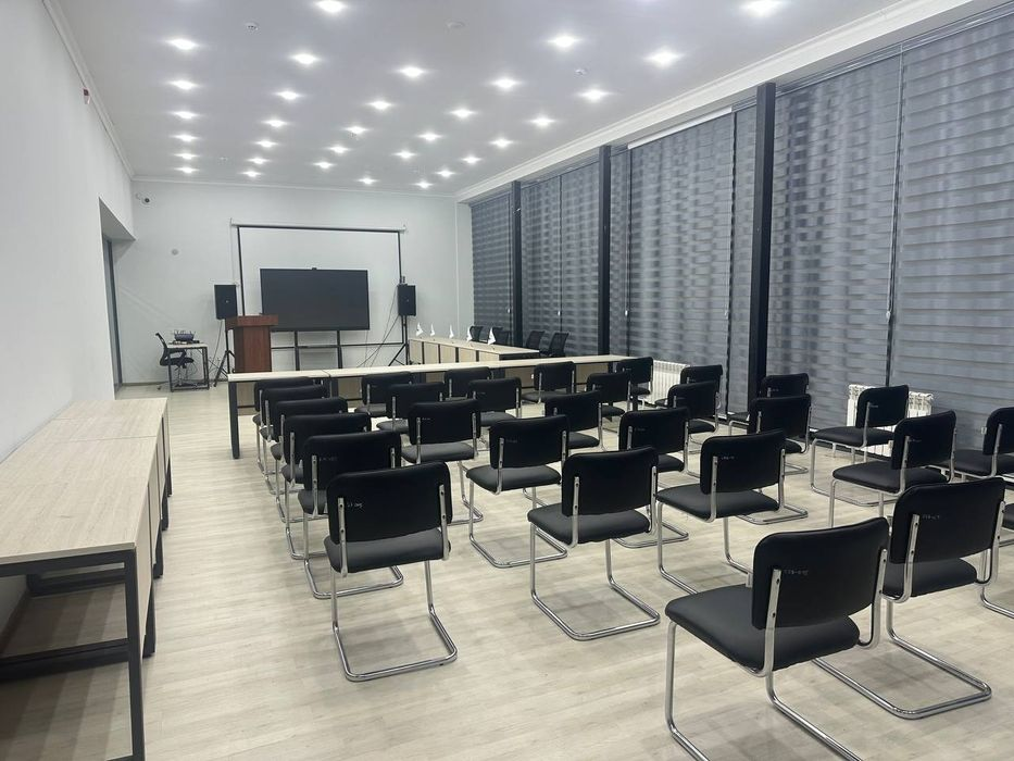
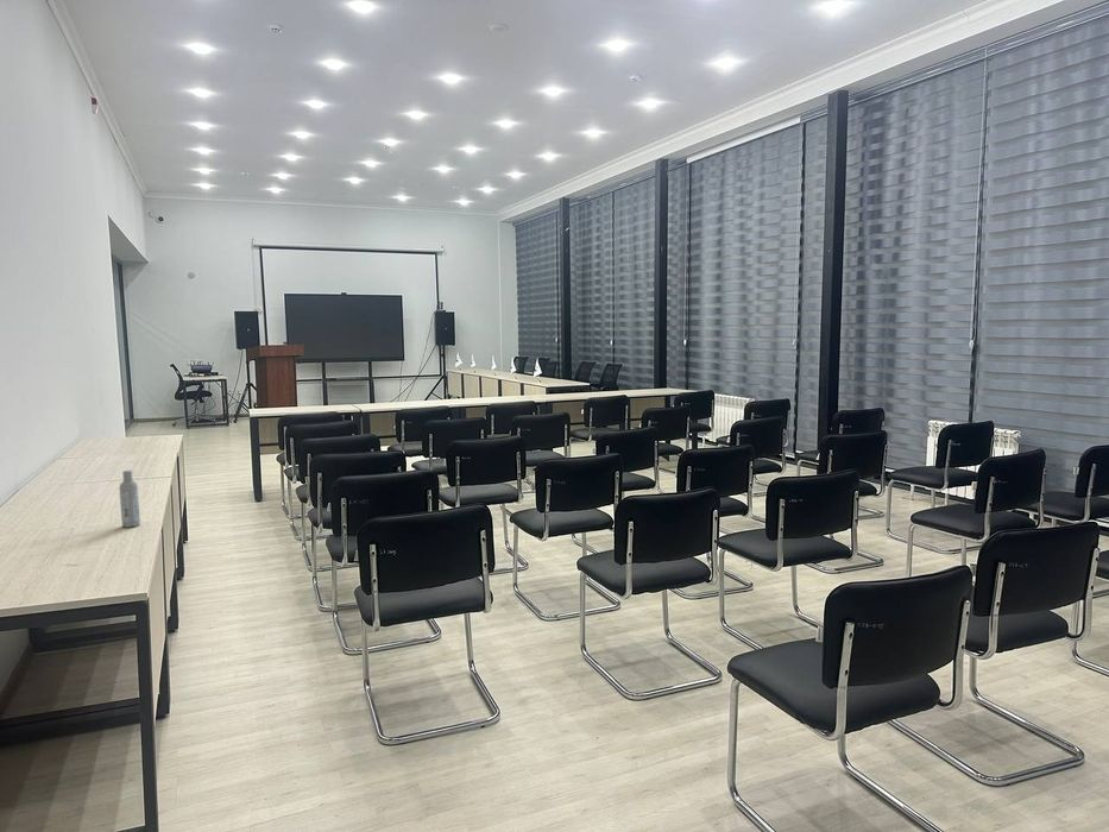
+ bottle (128, 498)
